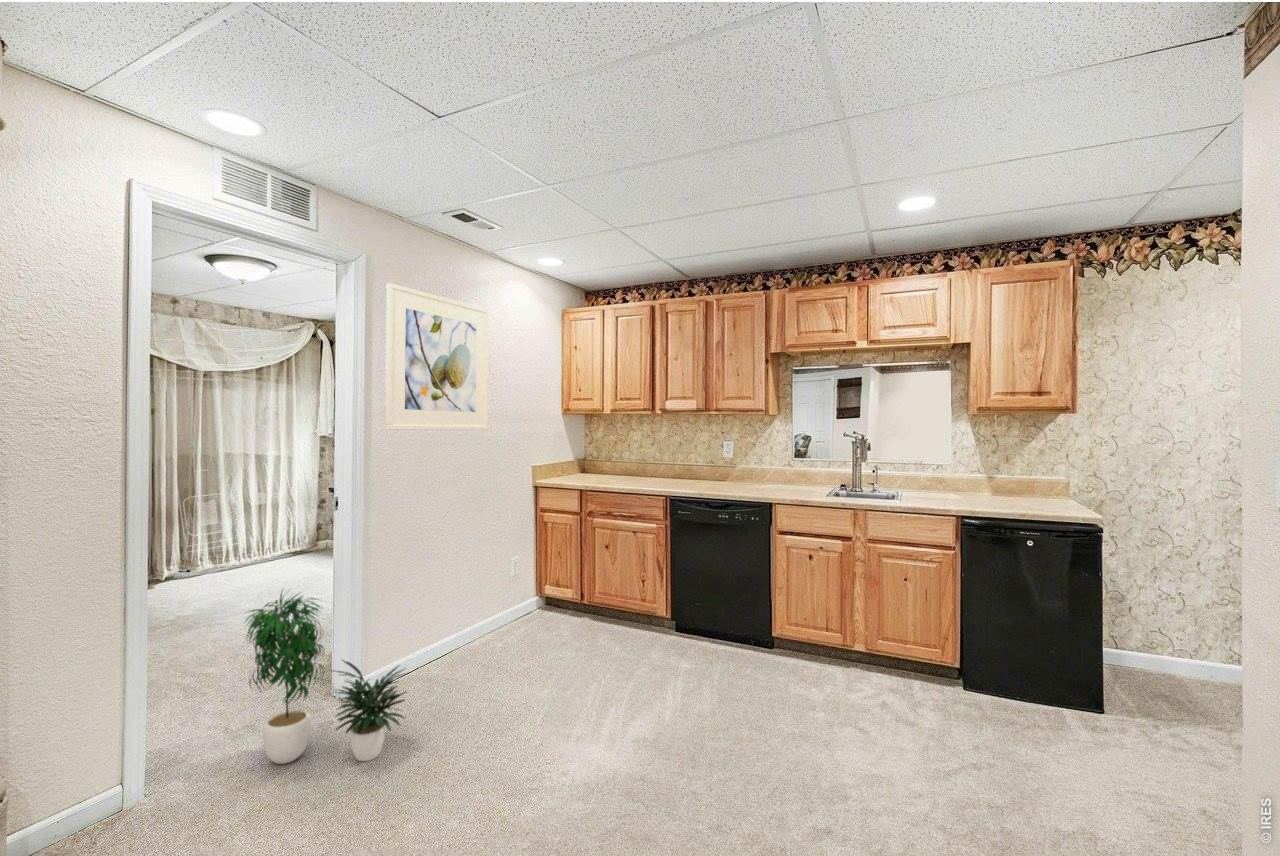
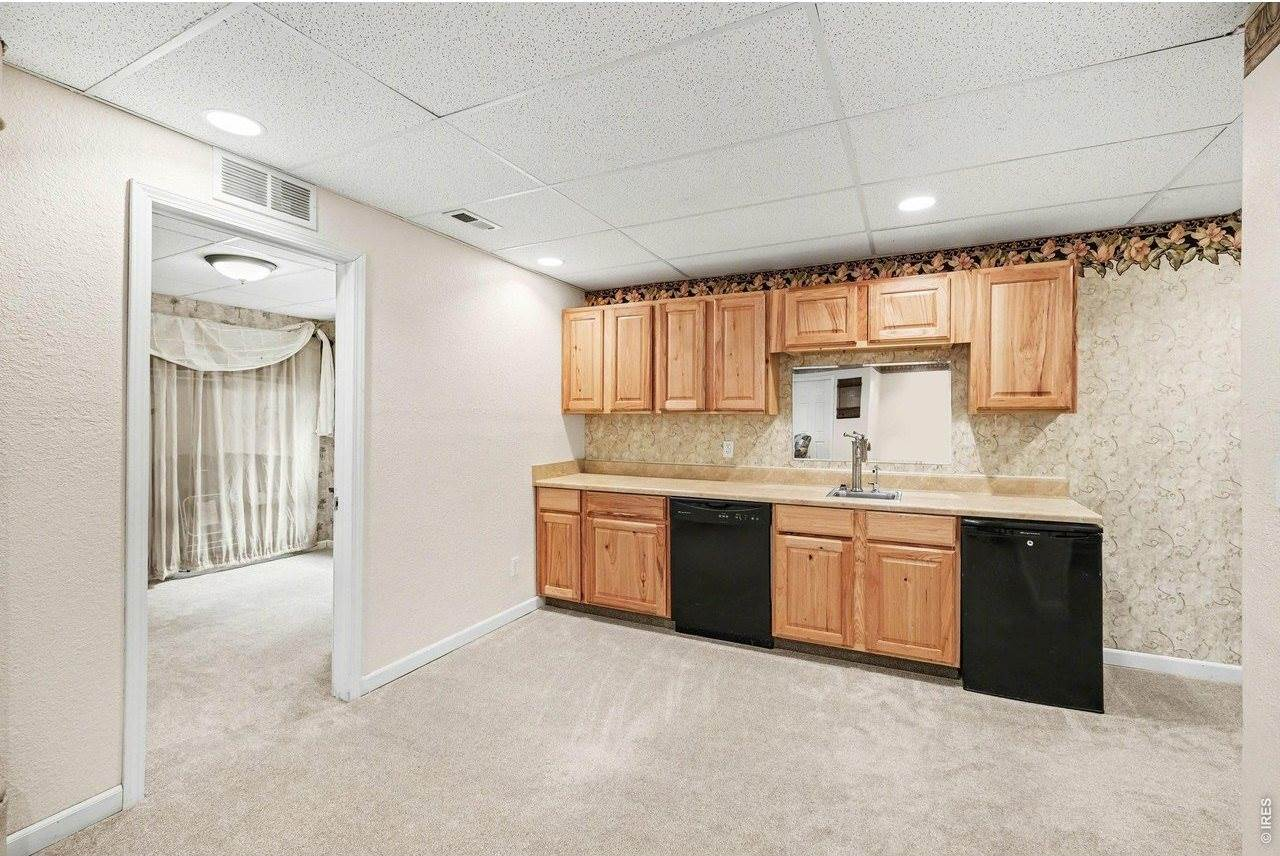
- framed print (442, 363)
- potted plant (324, 672)
